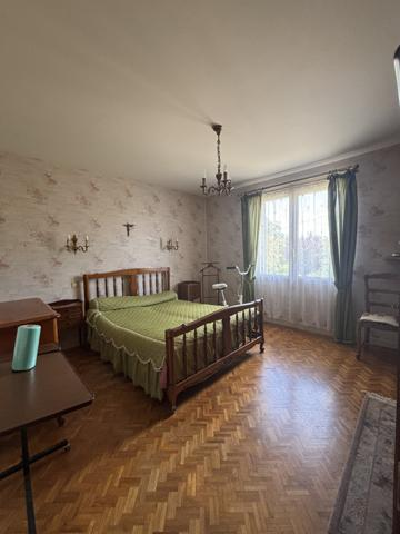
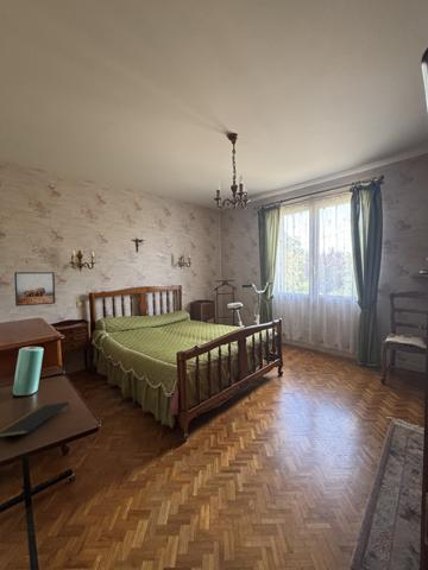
+ notepad (33, 418)
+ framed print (36, 287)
